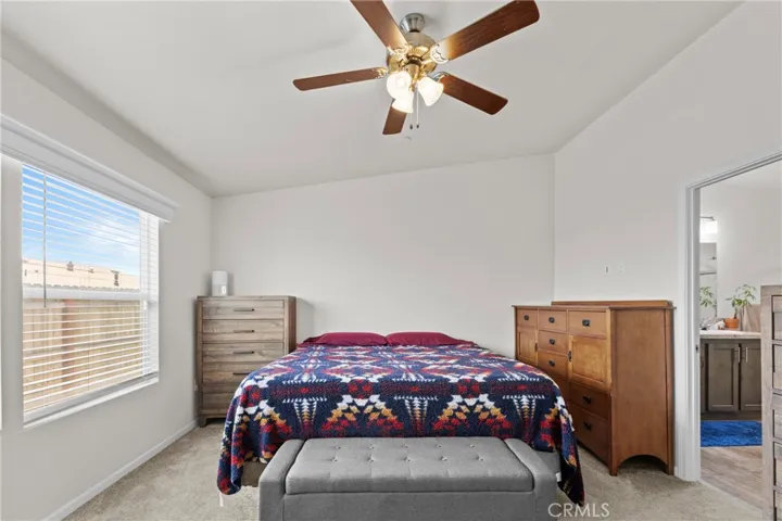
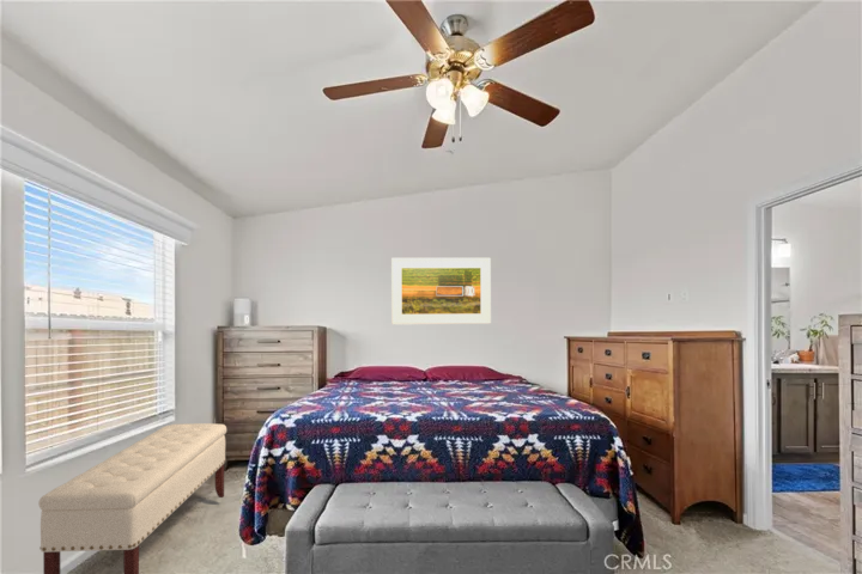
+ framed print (441, 291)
+ bench (151, 494)
